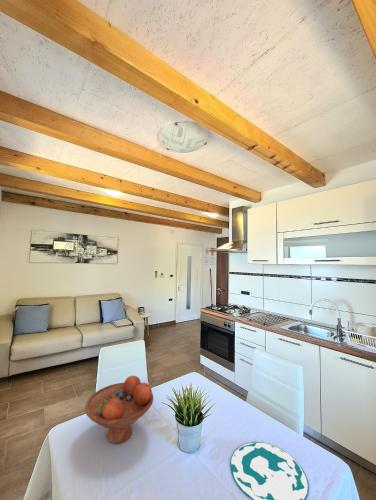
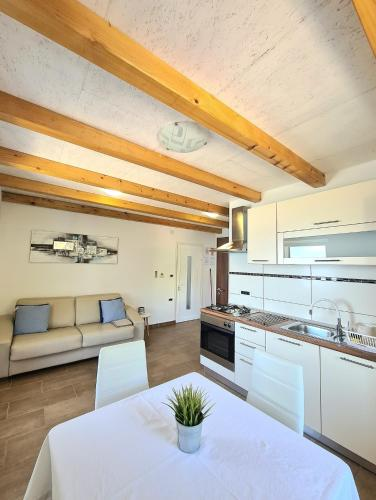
- plate (267, 467)
- fruit bowl (120, 410)
